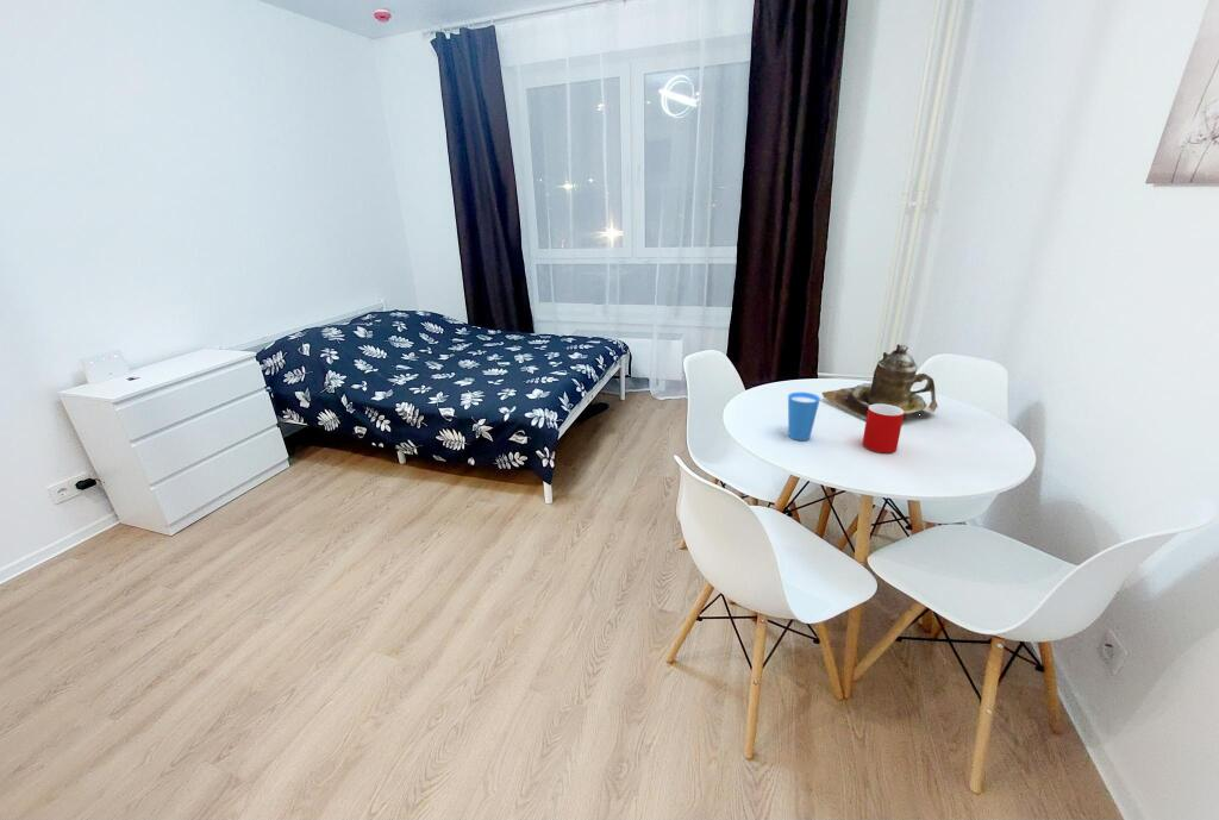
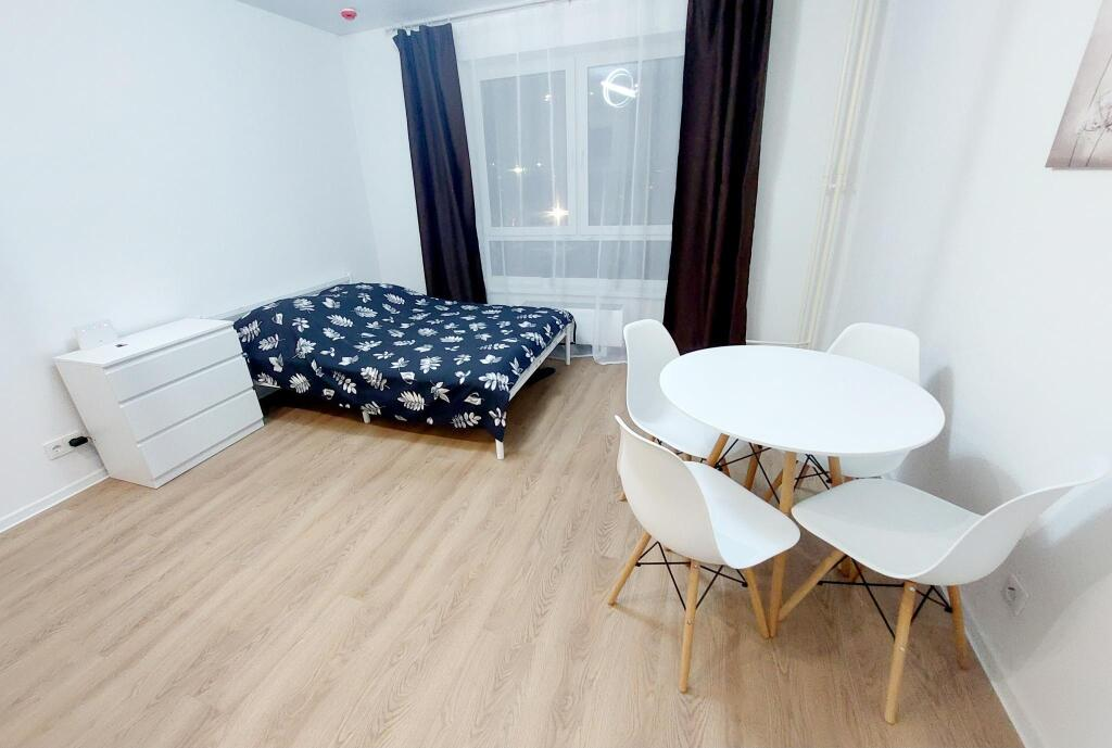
- cup (801, 417)
- teapot (883, 376)
- cup (883, 425)
